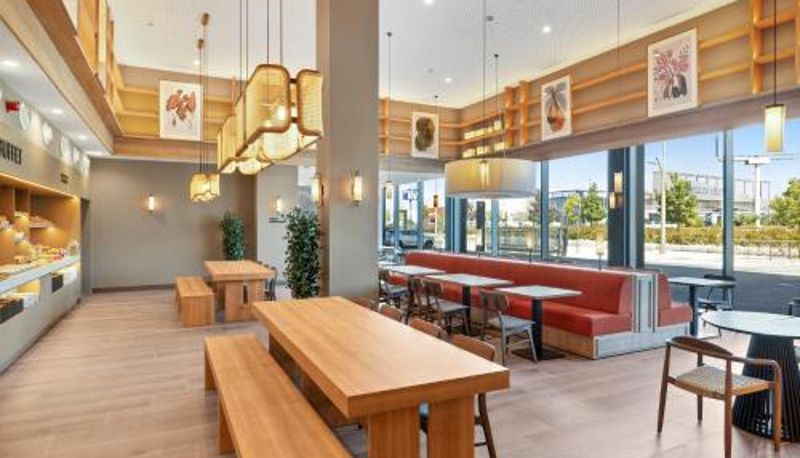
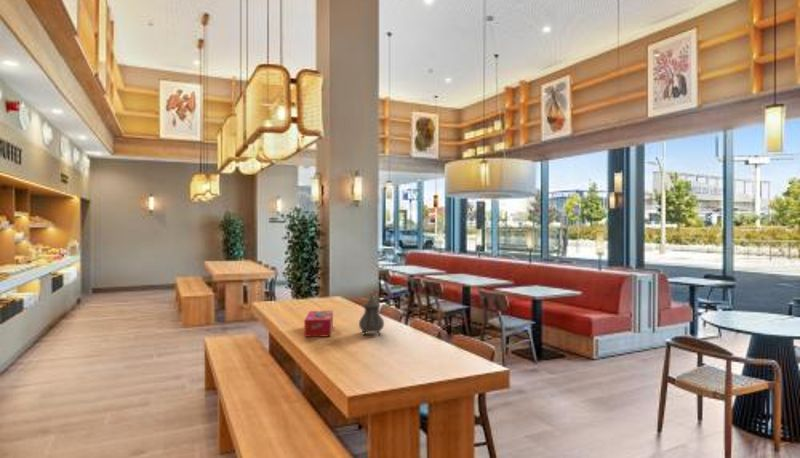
+ tissue box (319, 323)
+ teapot (371, 313)
